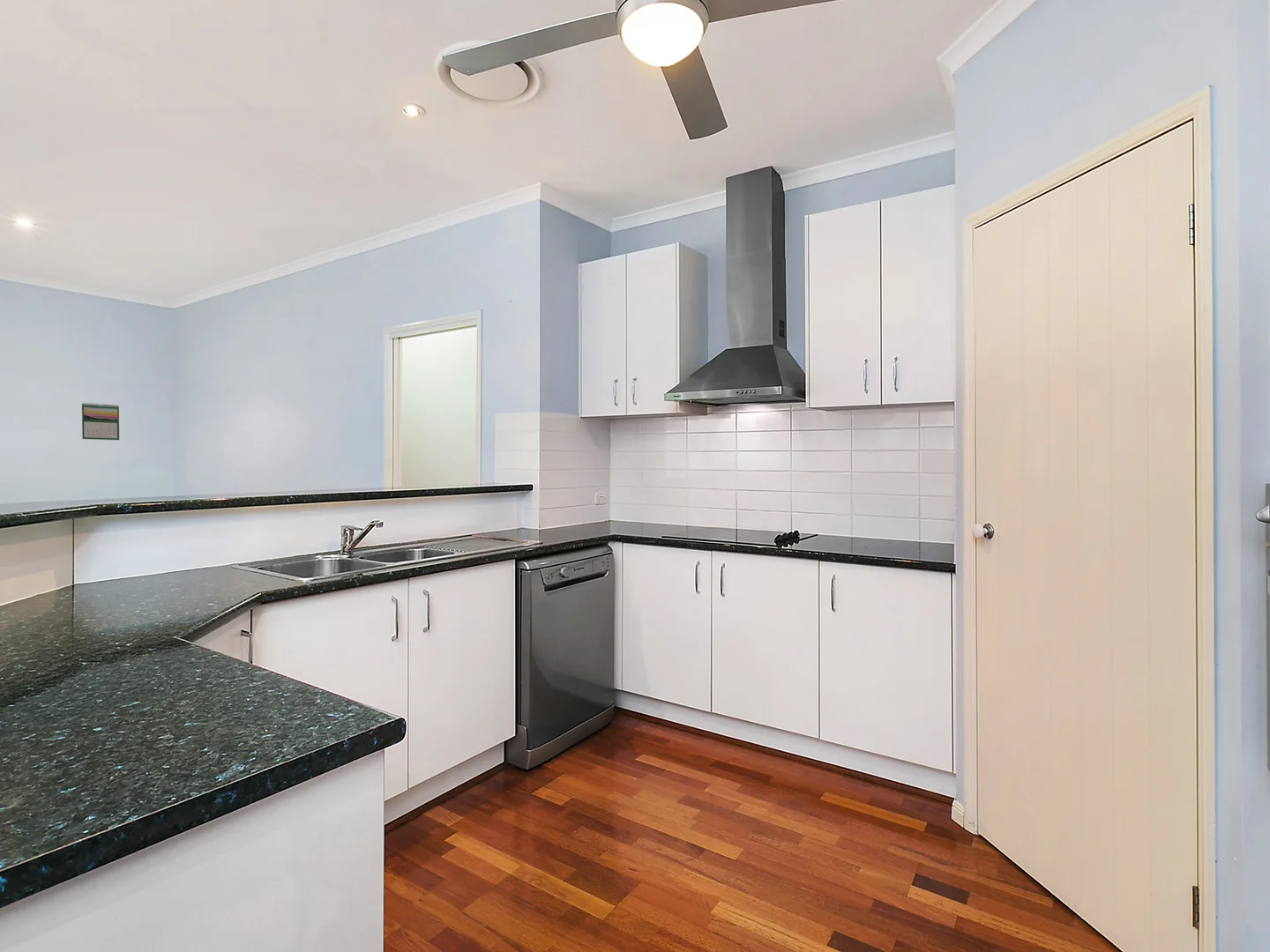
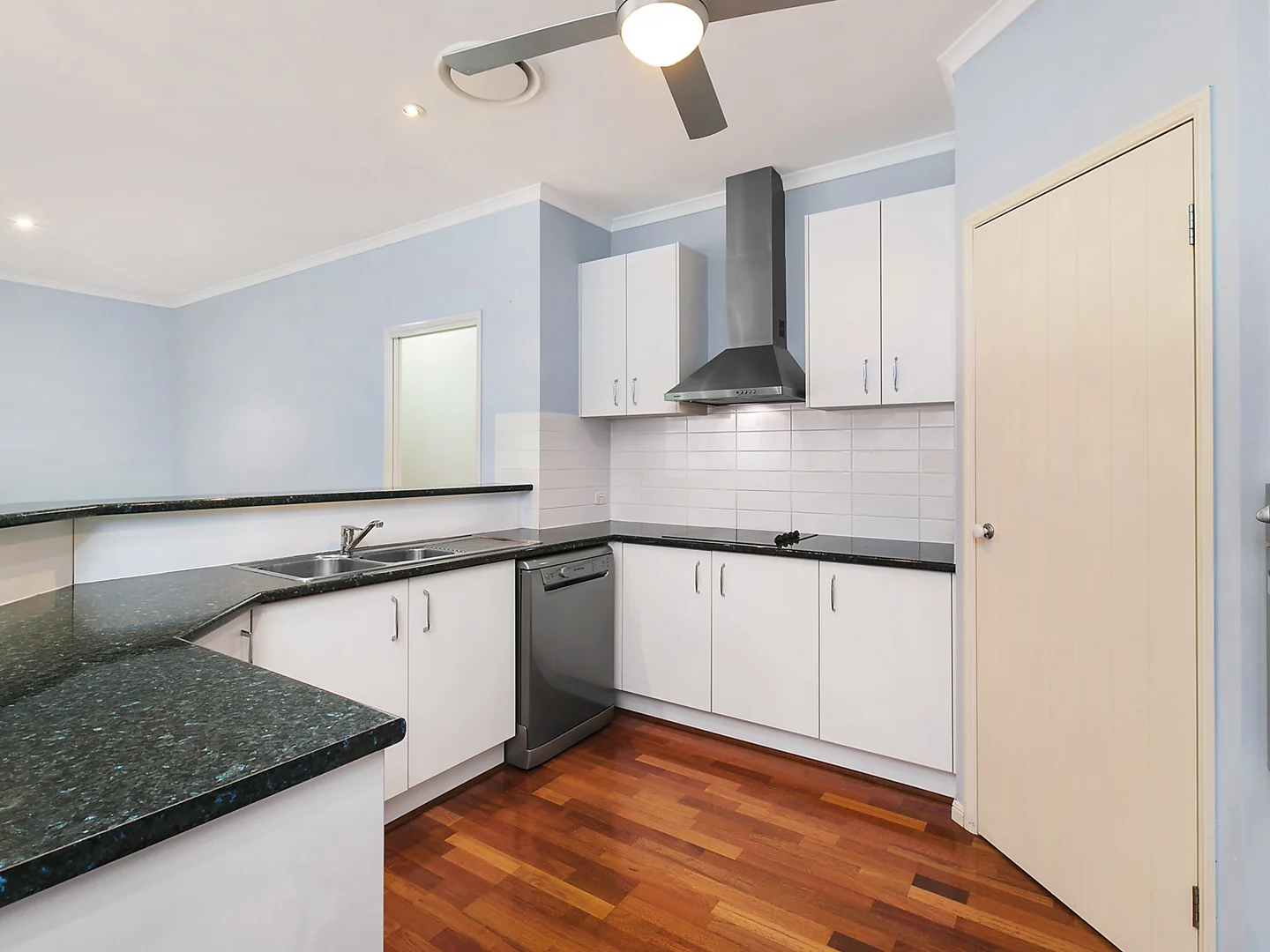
- calendar (101, 421)
